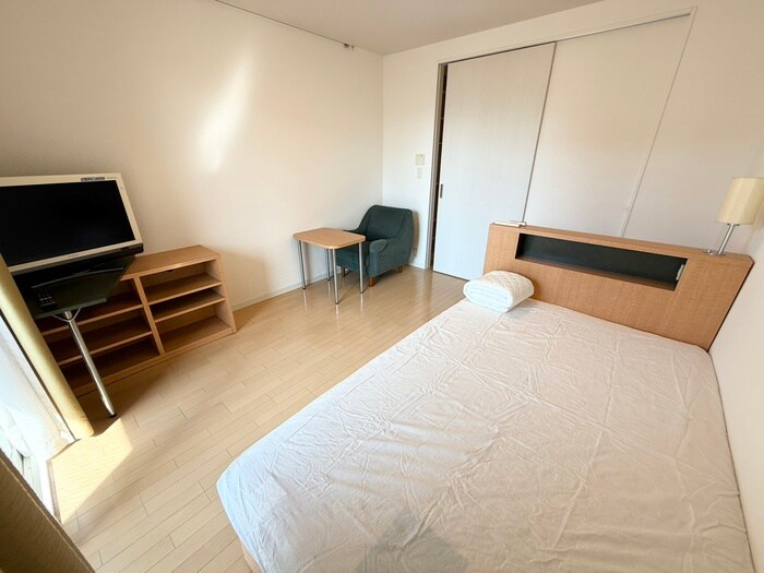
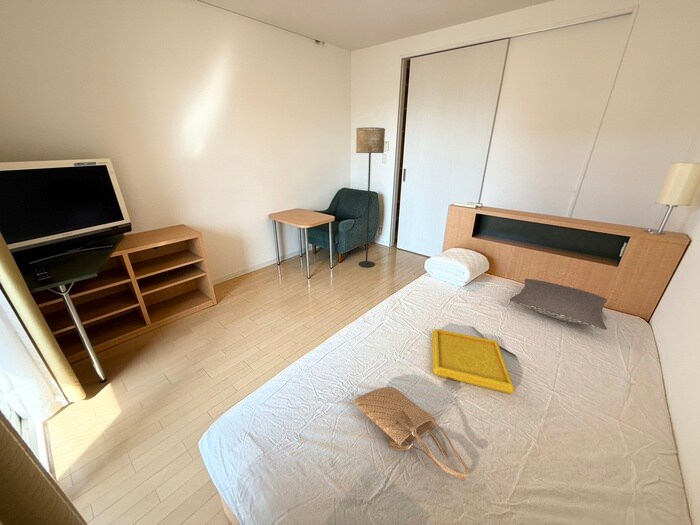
+ serving tray (467, 357)
+ tote bag (412, 423)
+ pillow (558, 300)
+ floor lamp (368, 202)
